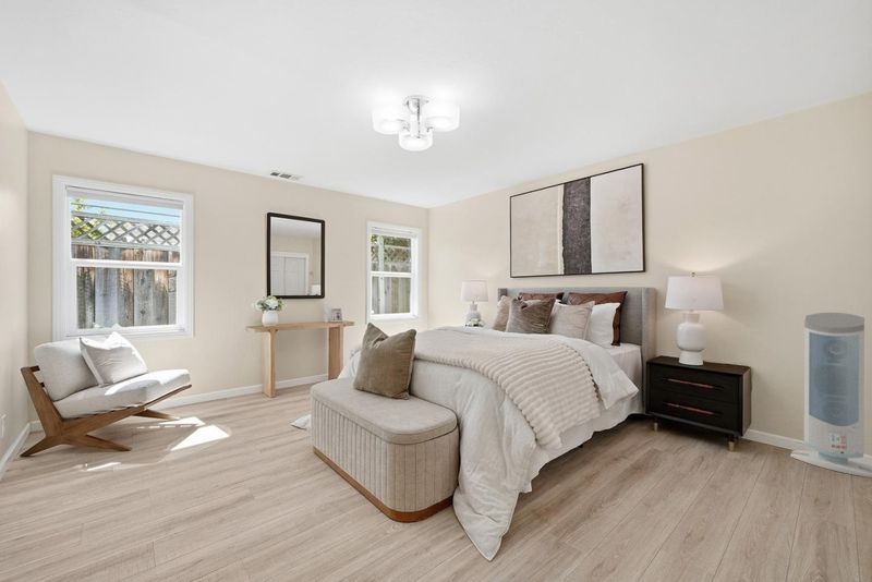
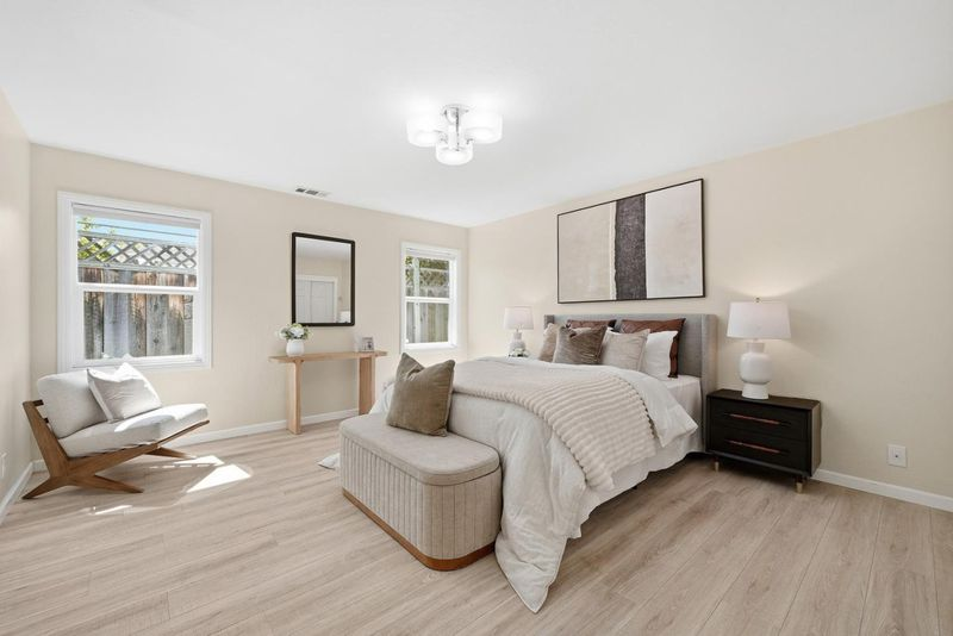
- air purifier (833, 388)
